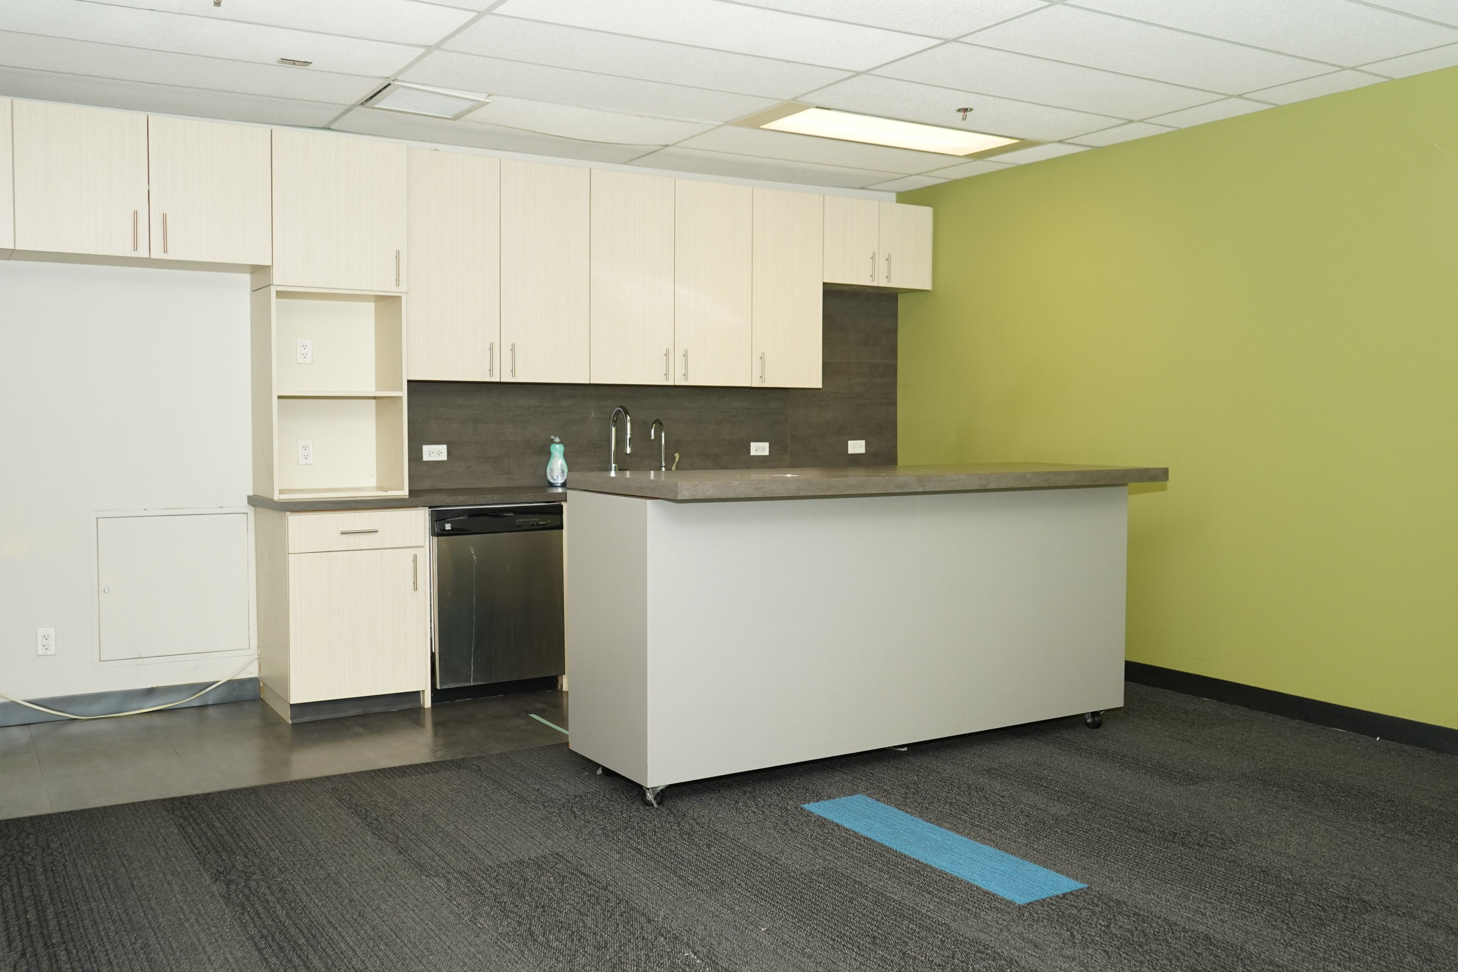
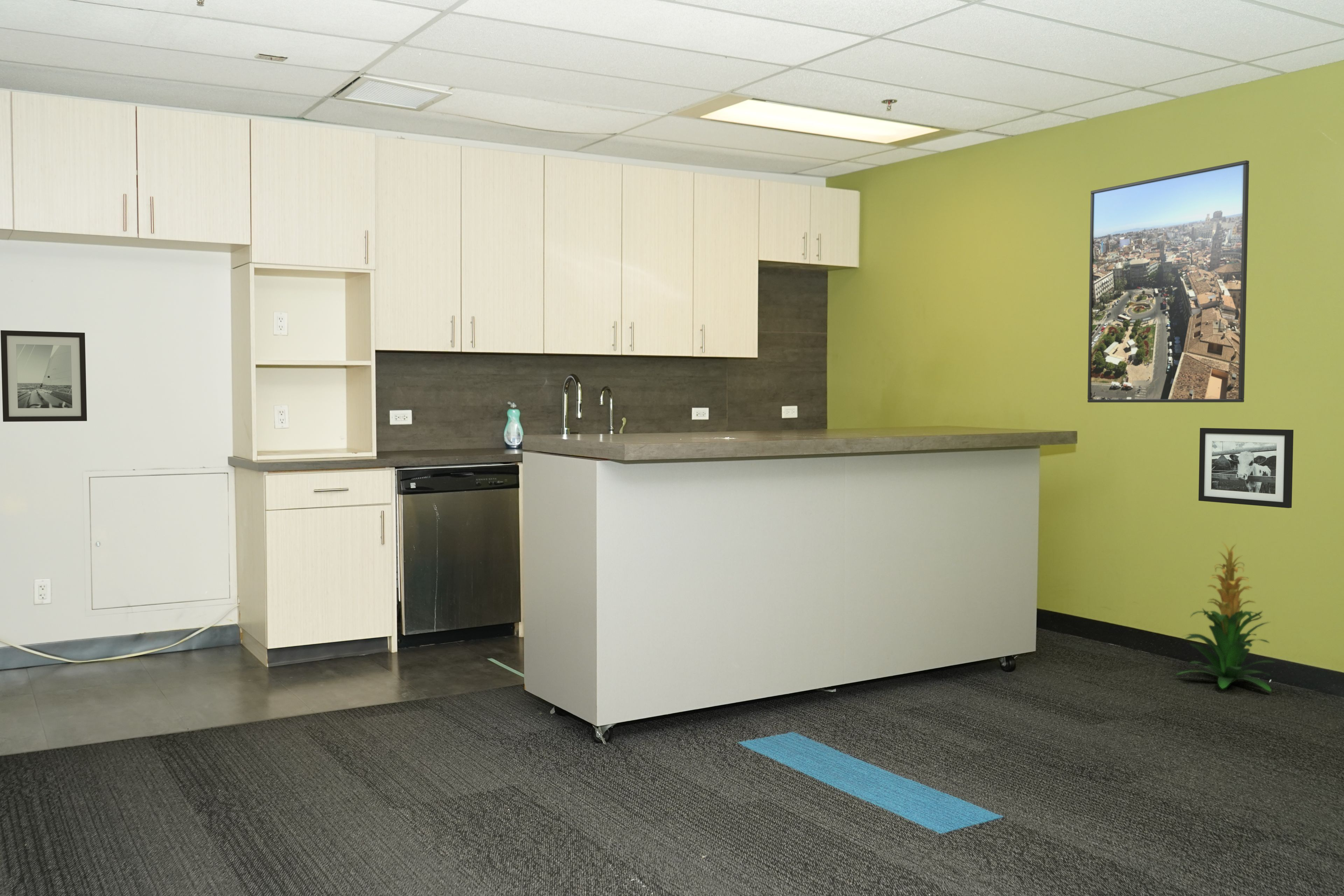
+ indoor plant (1230, 613)
+ wall art (44, 376)
+ picture frame (1244, 467)
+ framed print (1162, 290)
